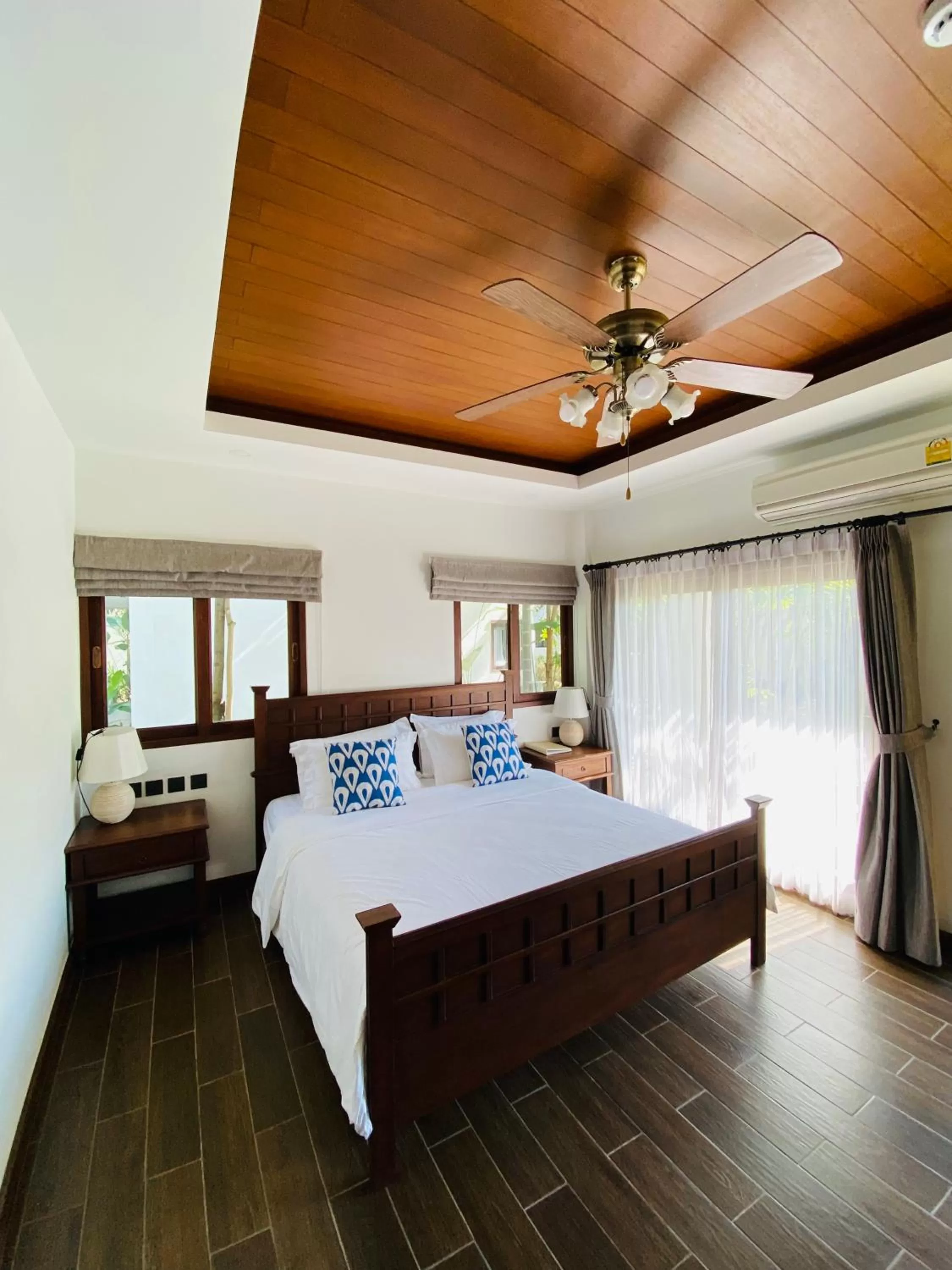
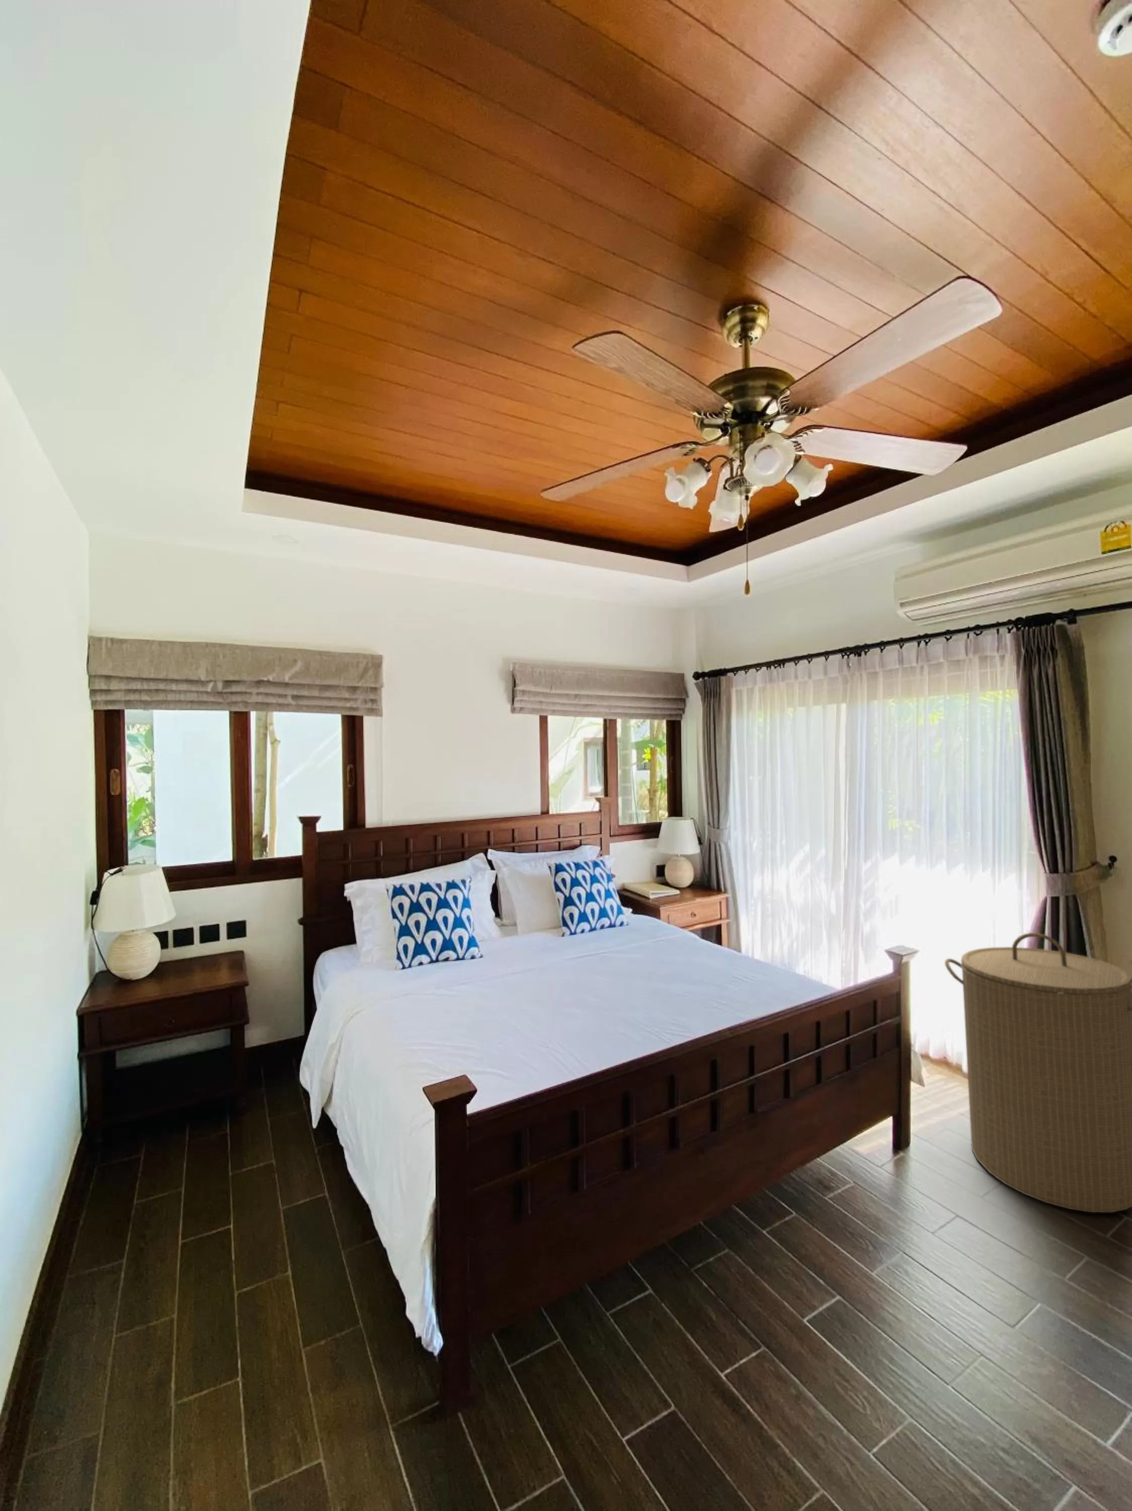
+ laundry hamper (1046, 1049)
